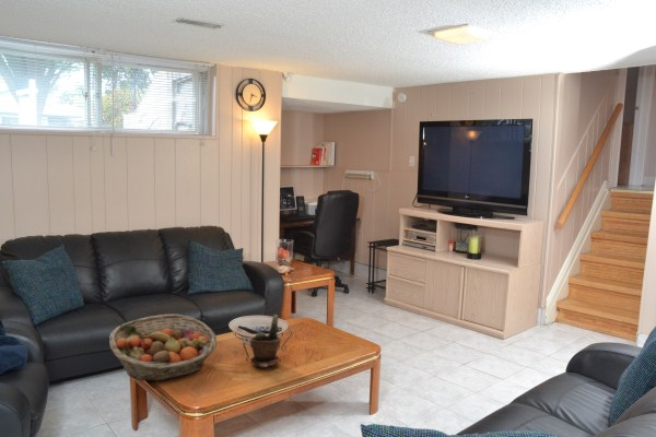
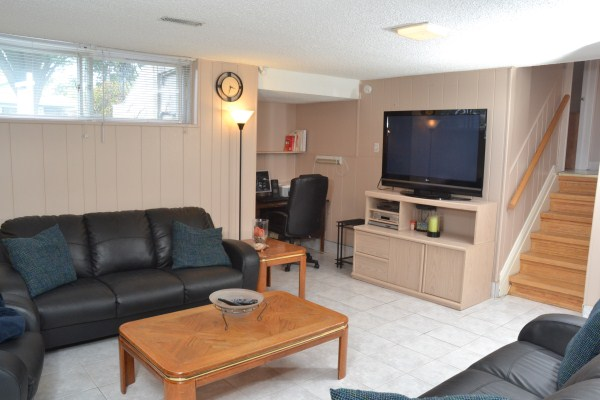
- fruit basket (164, 346)
- potted plant (265, 340)
